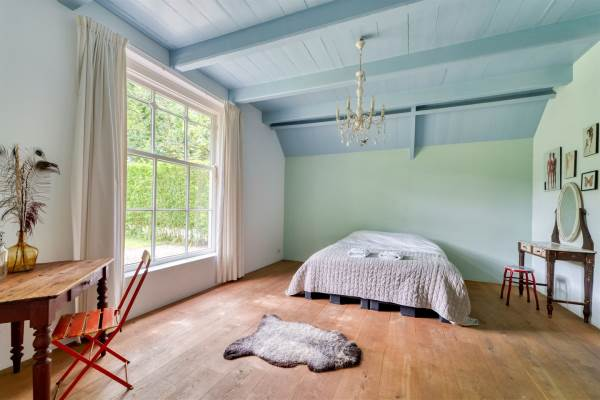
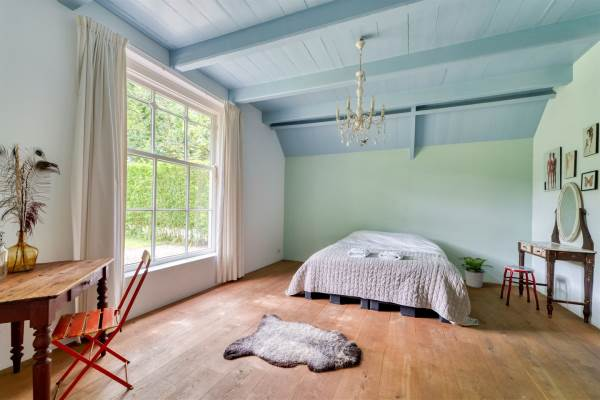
+ potted plant (475, 272)
